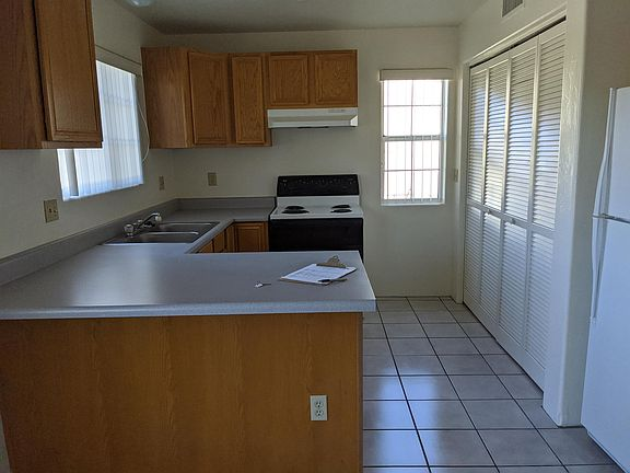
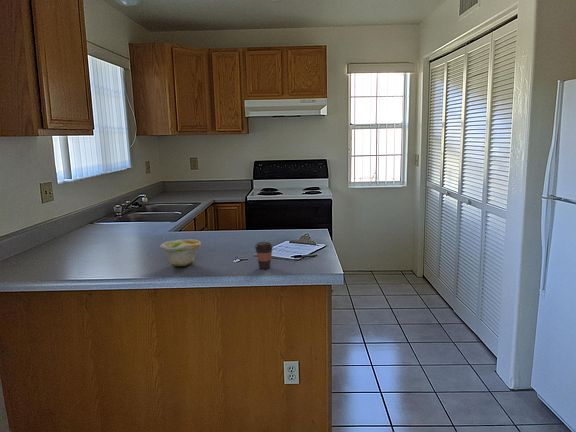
+ bowl (181, 253)
+ coffee cup (264, 255)
